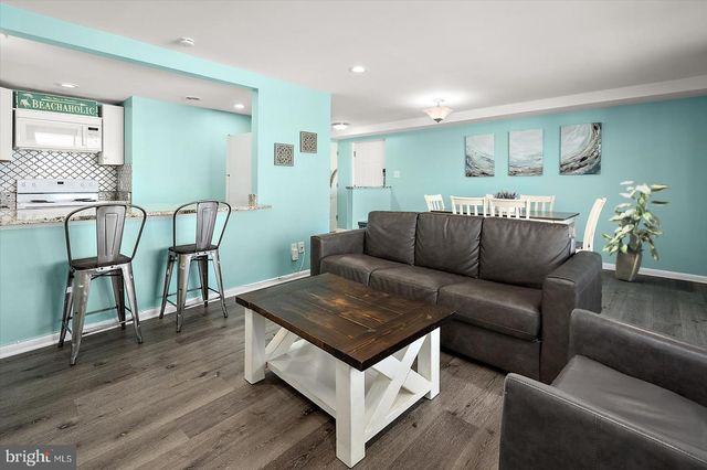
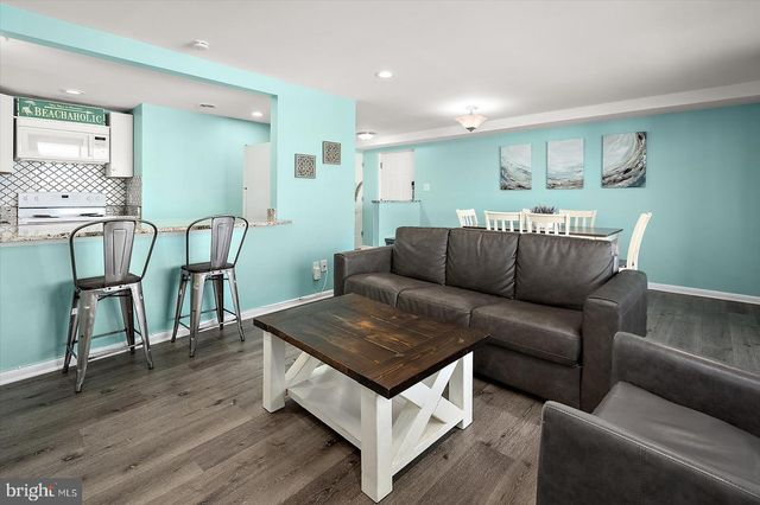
- indoor plant (633, 231)
